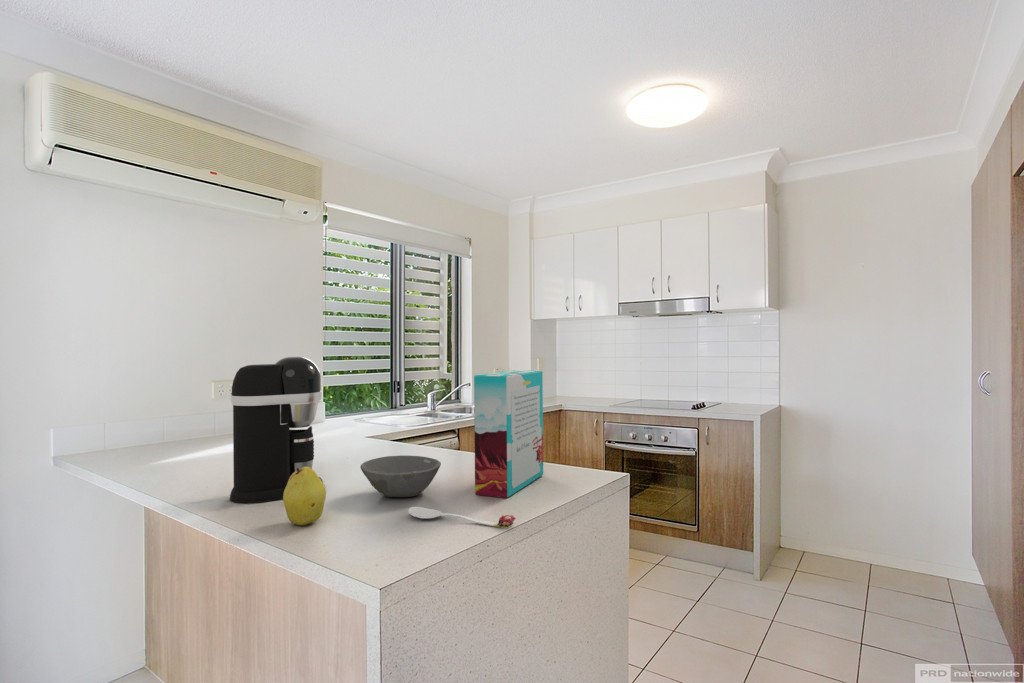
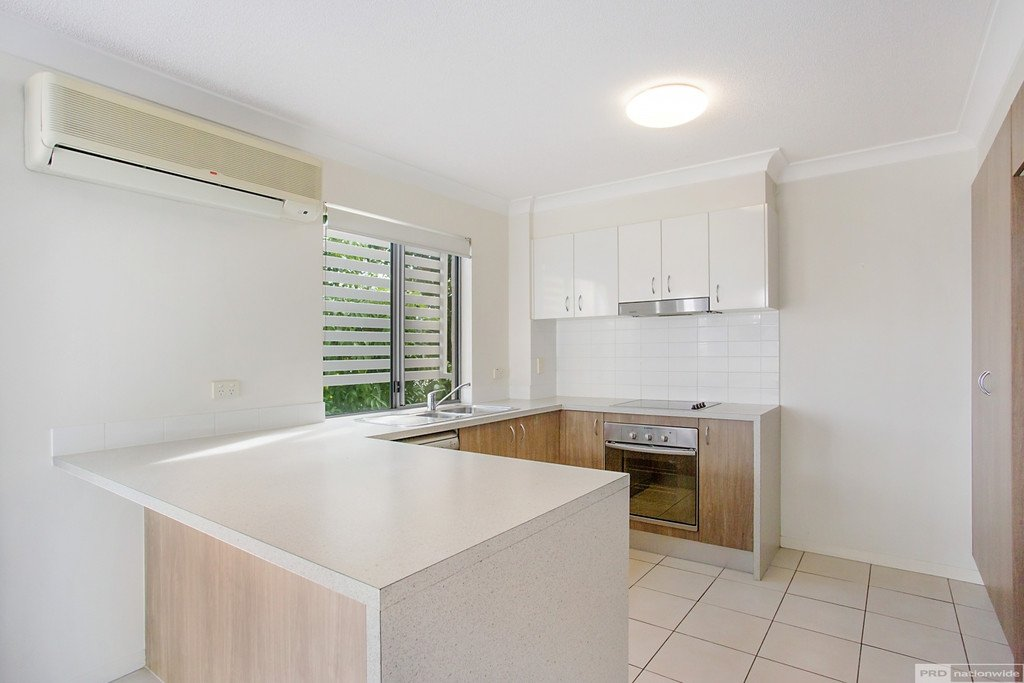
- coffee maker (277, 424)
- bowl (401, 478)
- spoon (460, 515)
- cereal box (511, 428)
- fruit (304, 494)
